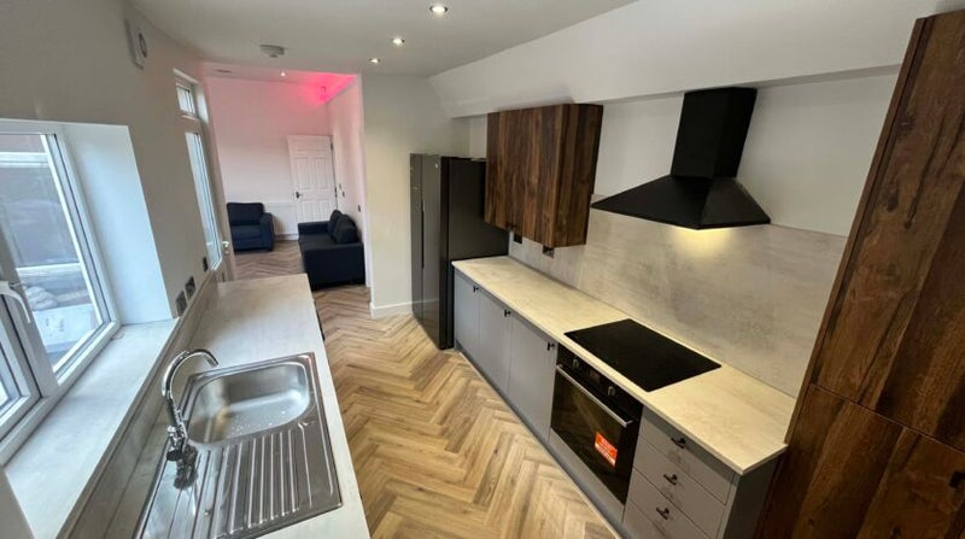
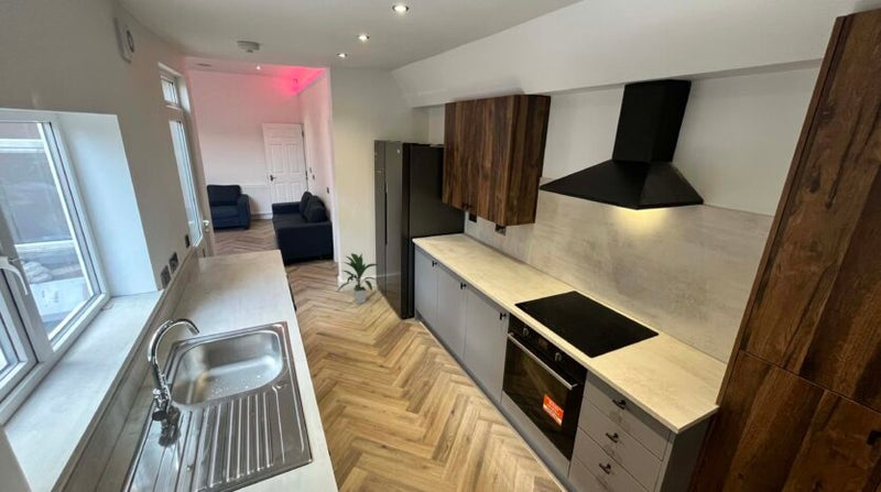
+ indoor plant (357, 277)
